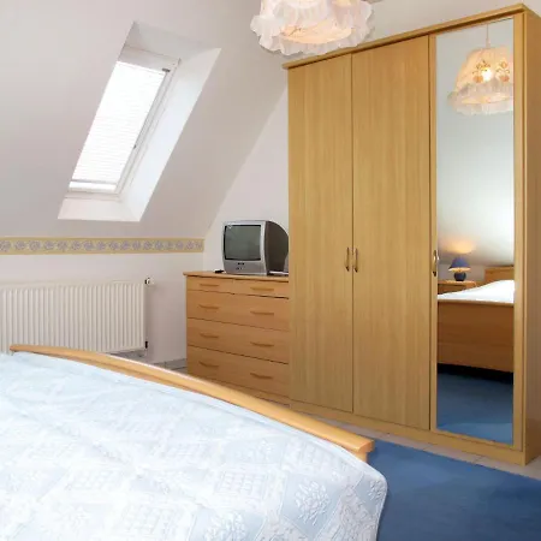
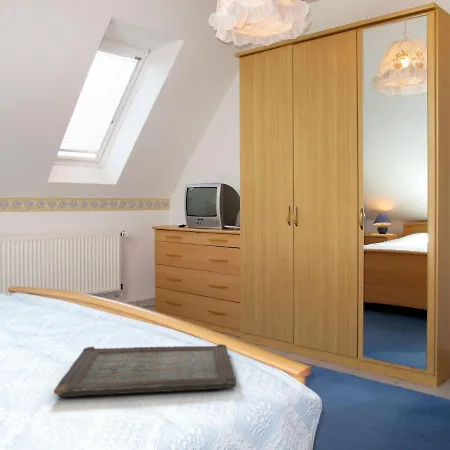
+ serving tray (151, 366)
